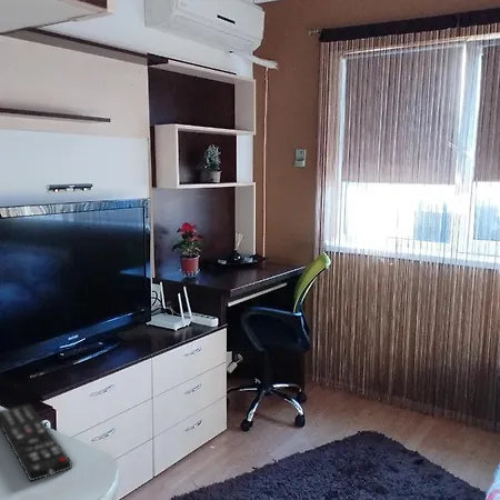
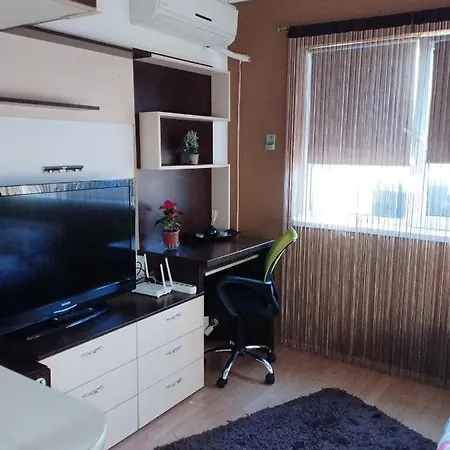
- remote control (30, 437)
